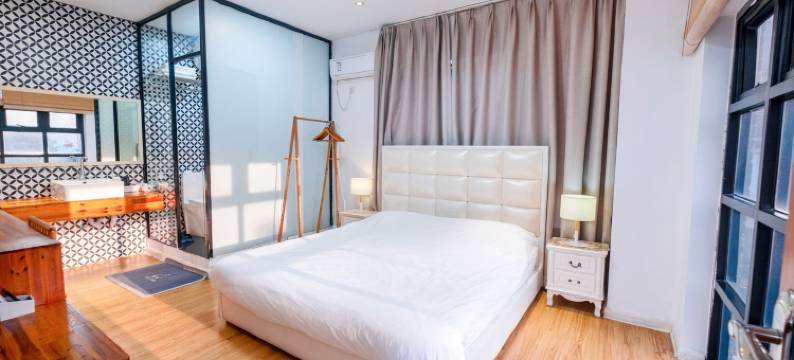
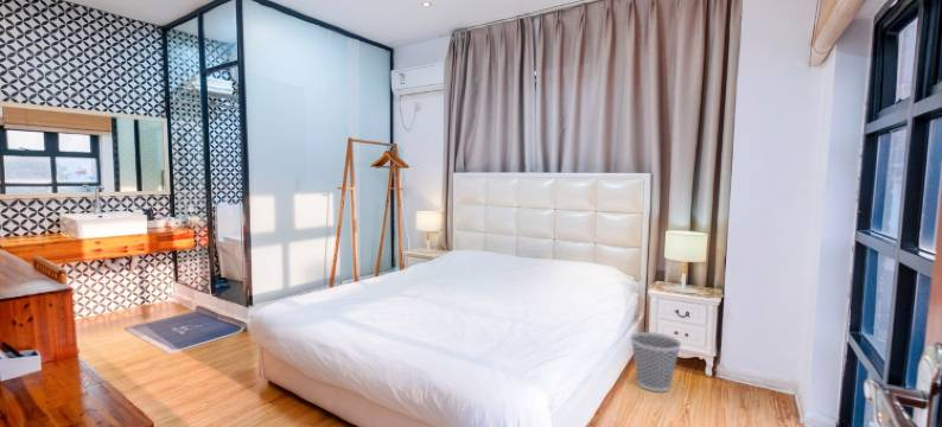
+ wastebasket (654, 362)
